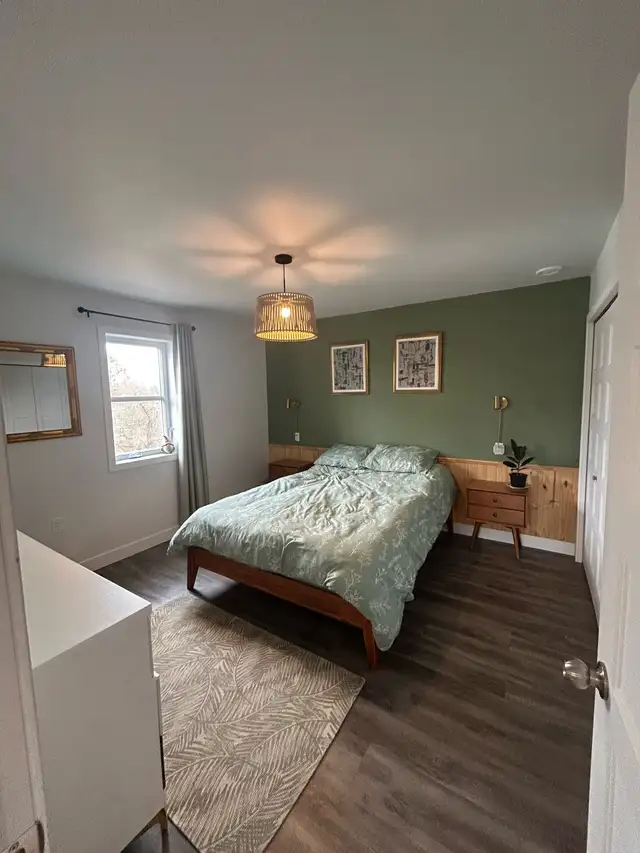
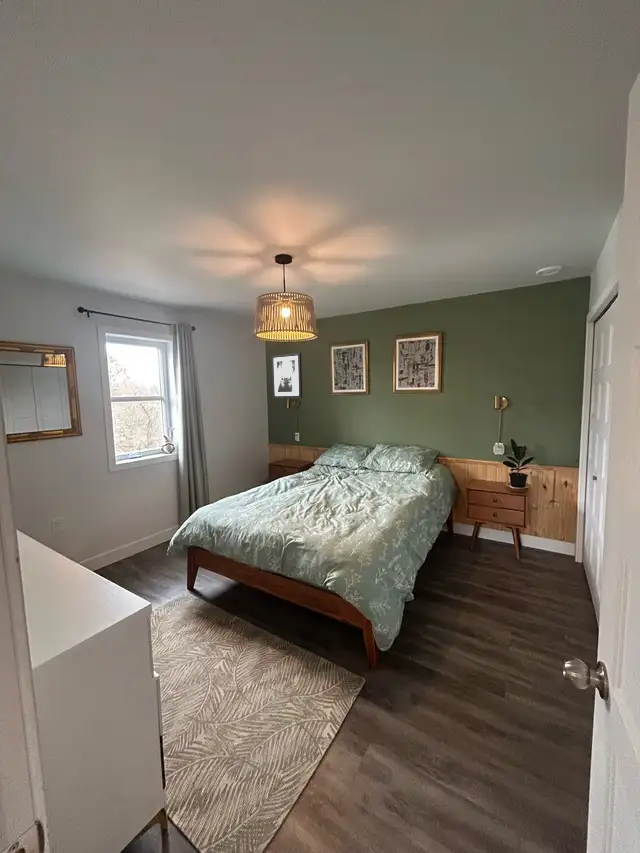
+ wall art (286, 376)
